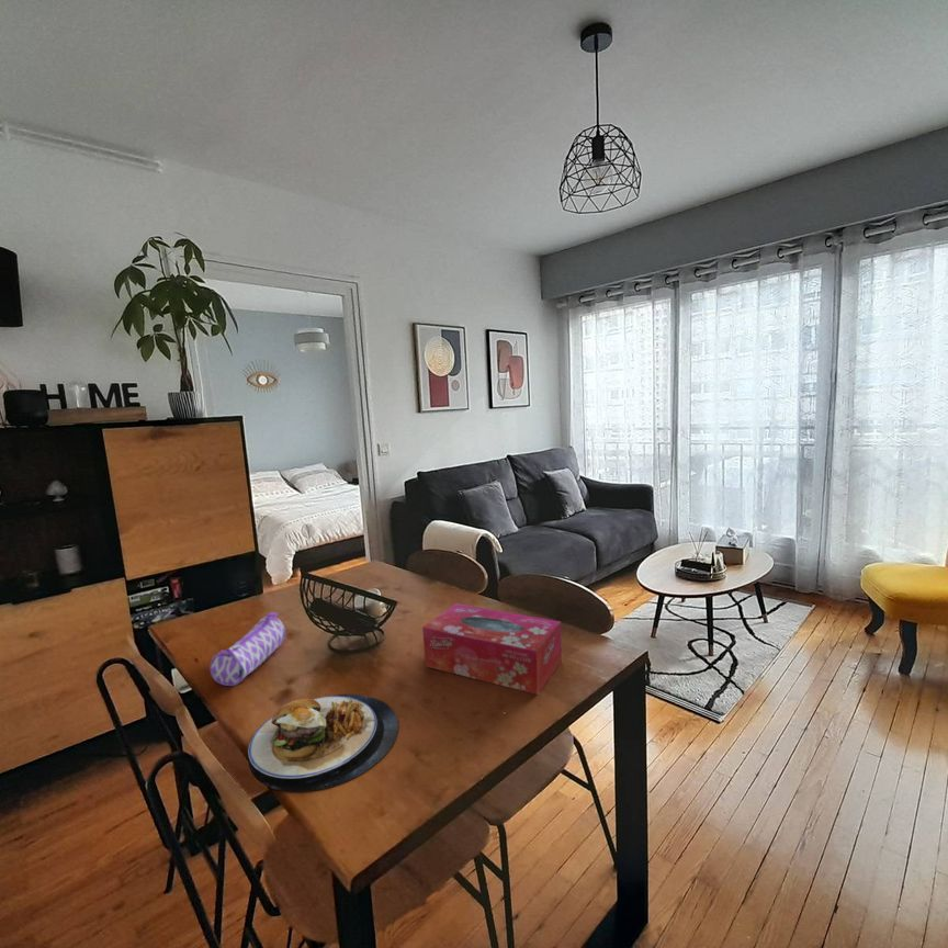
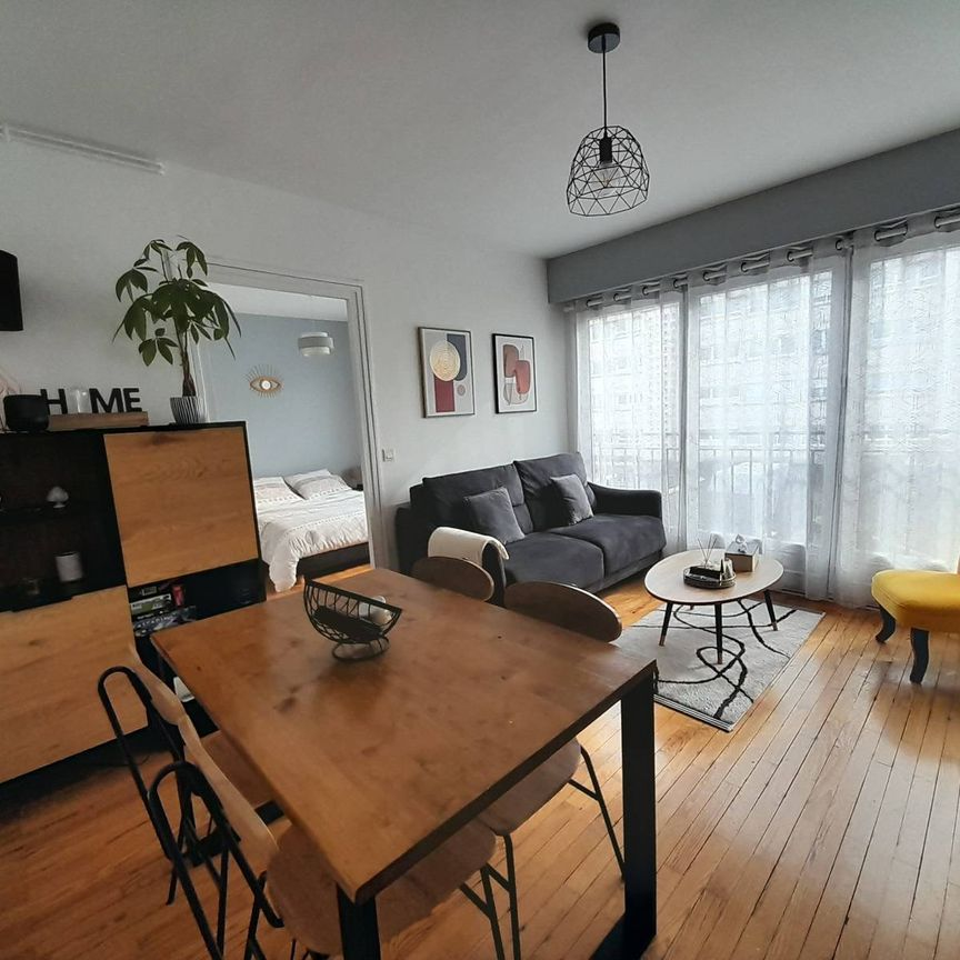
- pencil case (249, 647)
- tissue box (492, 644)
- plate (324, 718)
